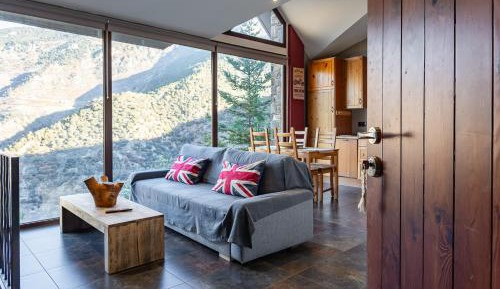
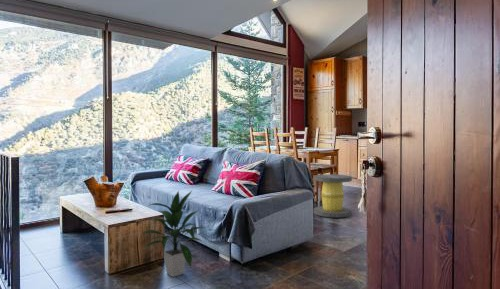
+ indoor plant (174, 233)
+ stool (332, 194)
